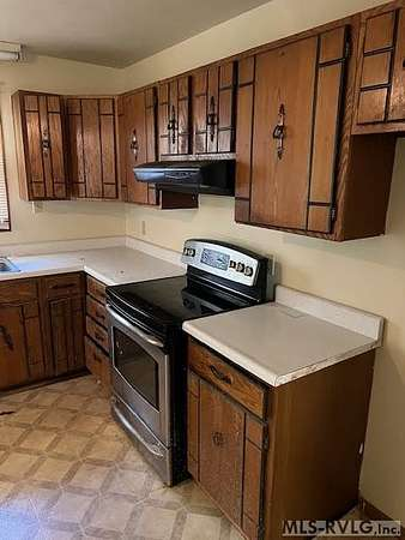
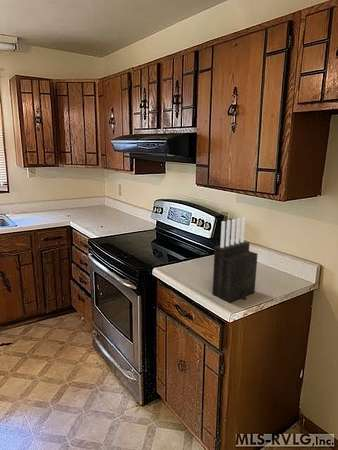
+ knife block (237, 258)
